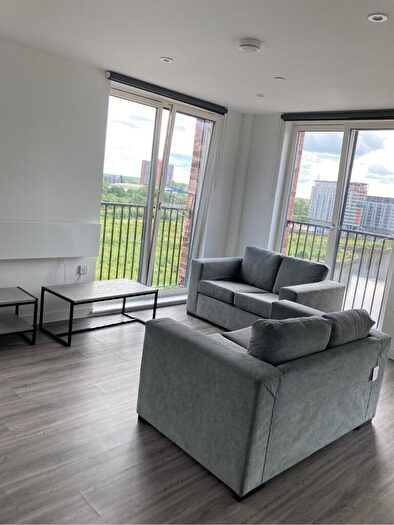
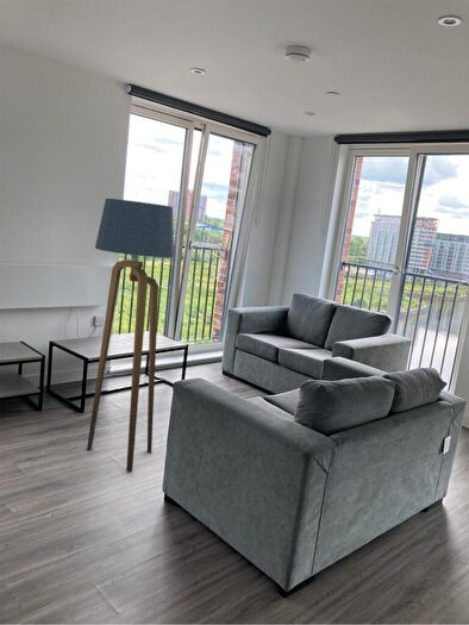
+ floor lamp (135, 333)
